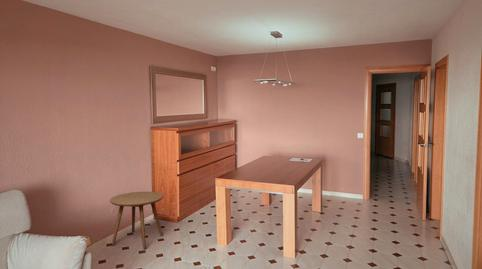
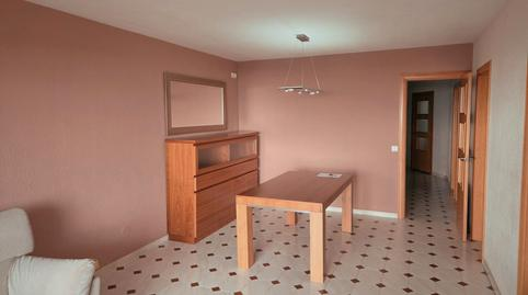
- side table (140, 218)
